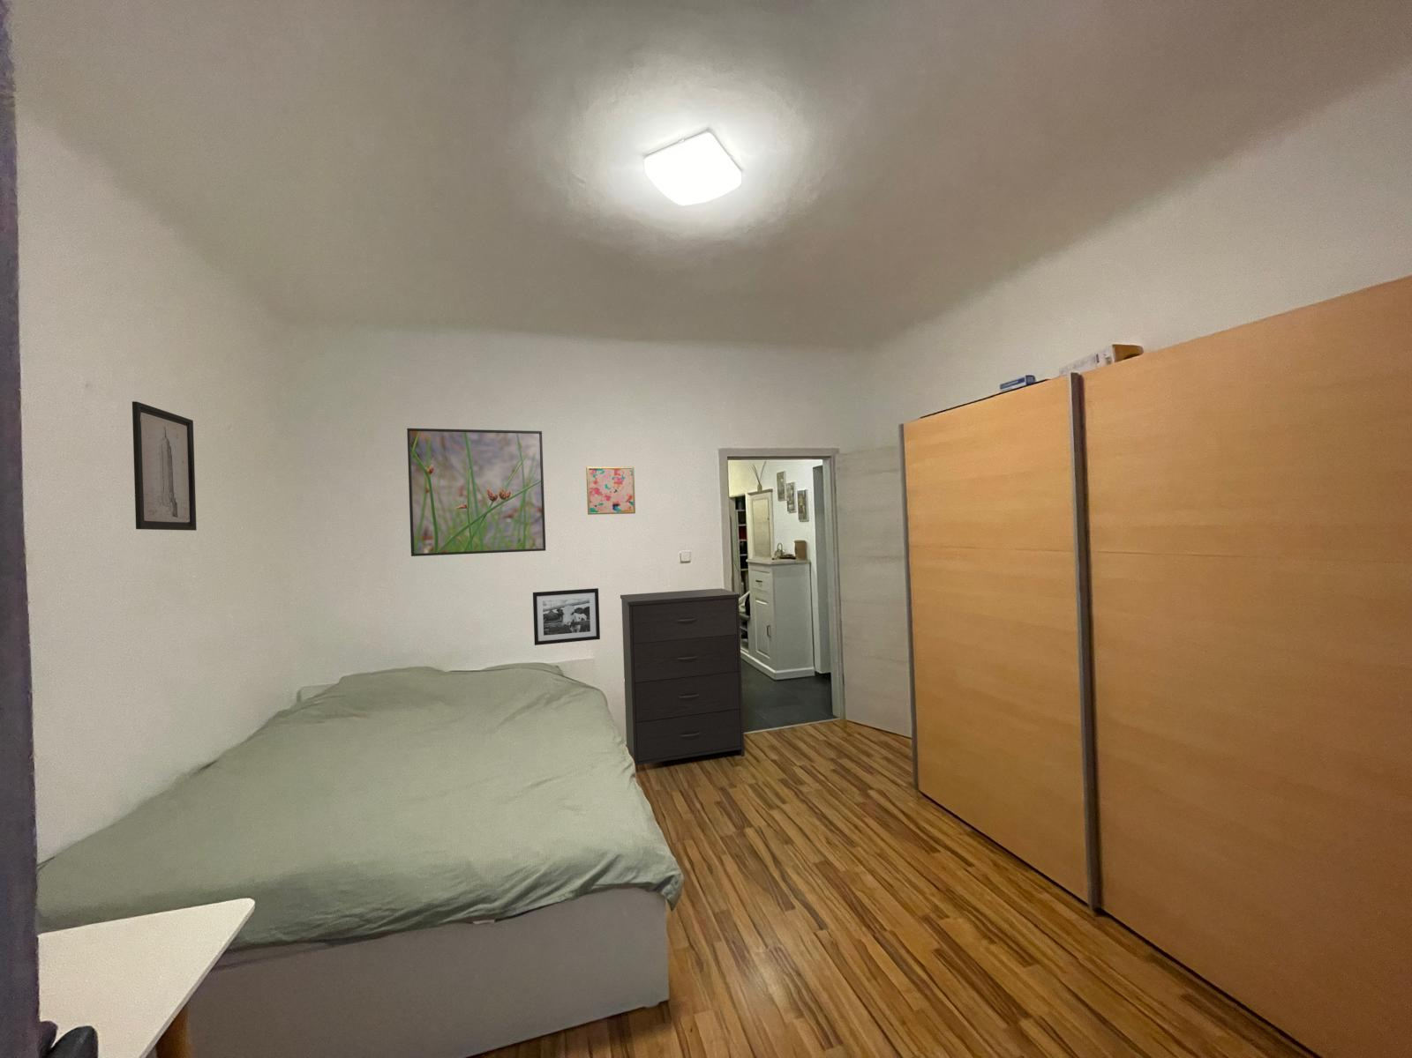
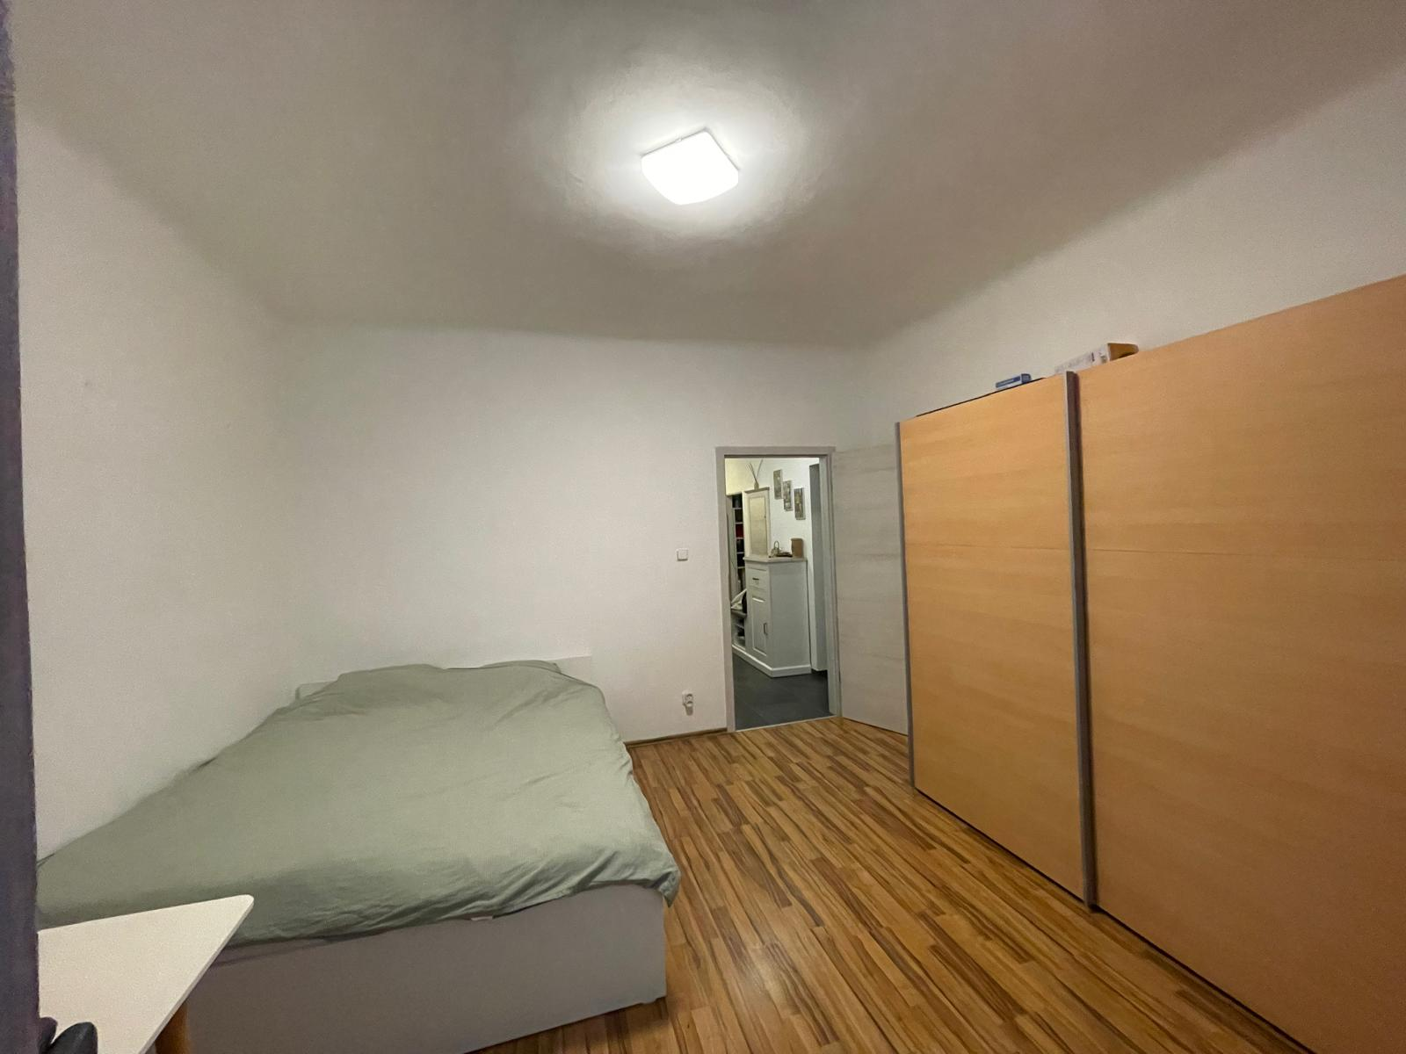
- wall art (166, 470)
- picture frame (567, 616)
- dresser (682, 673)
- wall art (610, 490)
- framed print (478, 491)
